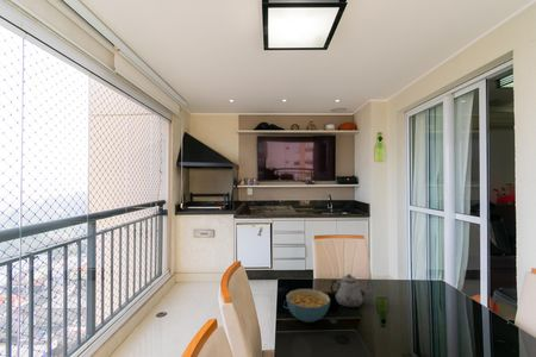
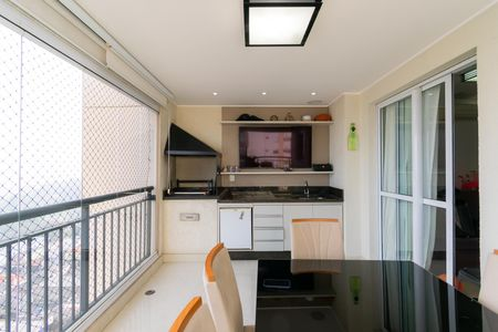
- teapot (351, 288)
- cereal bowl (307, 307)
